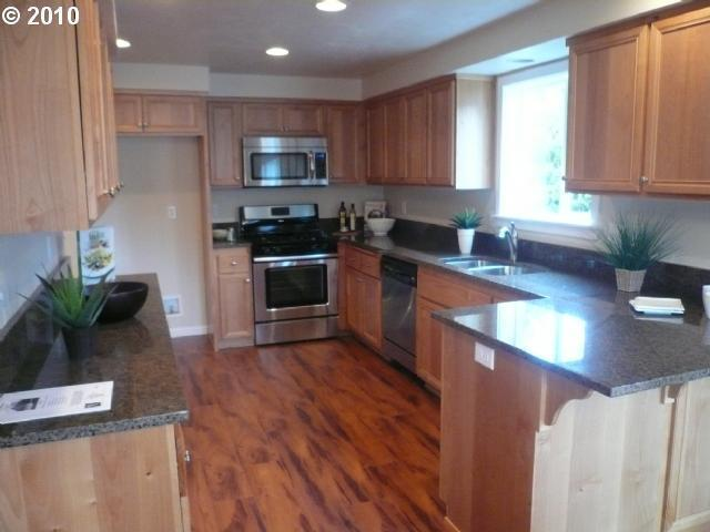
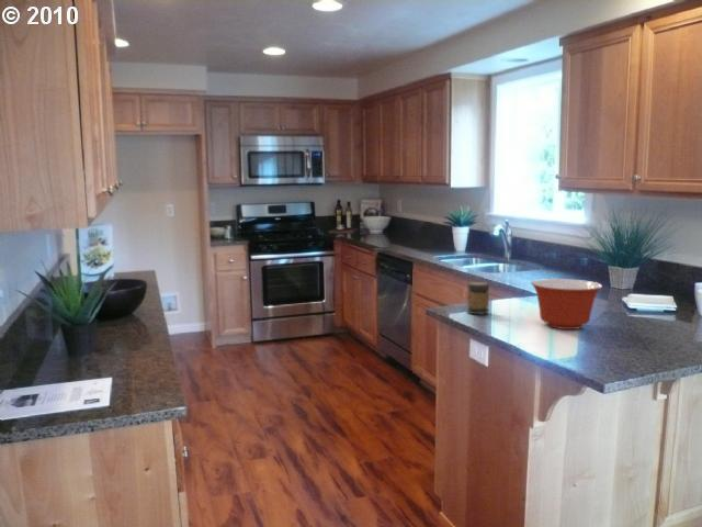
+ mixing bowl (565, 304)
+ jar (477, 298)
